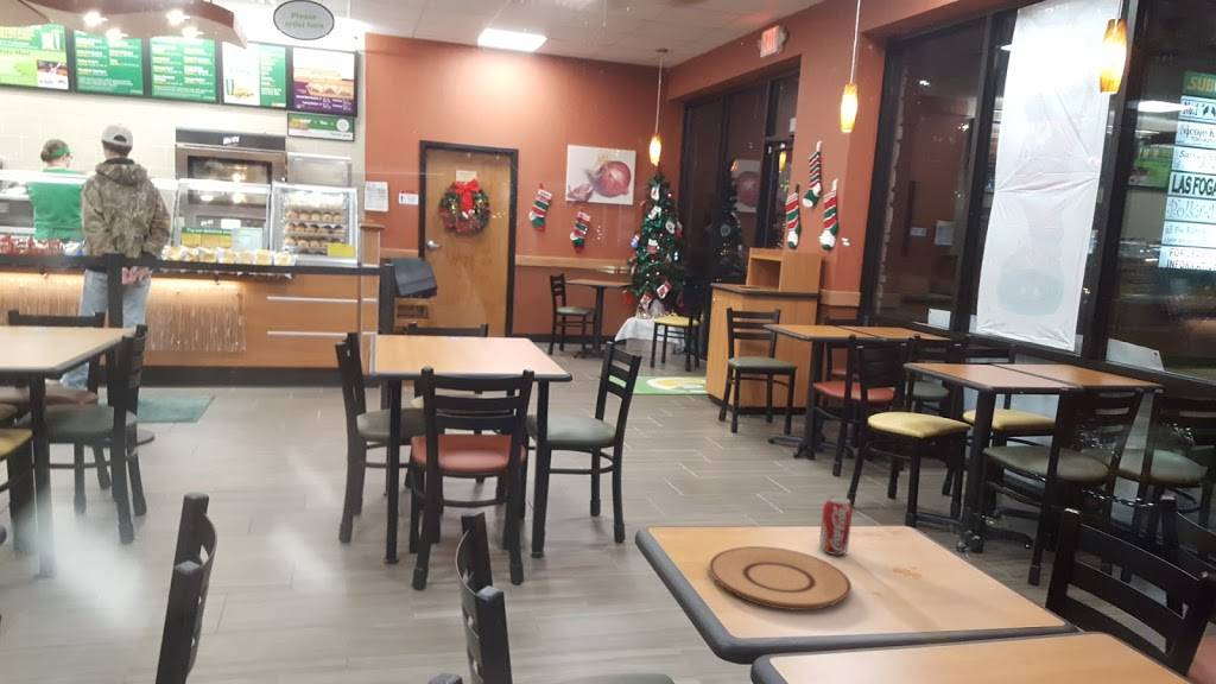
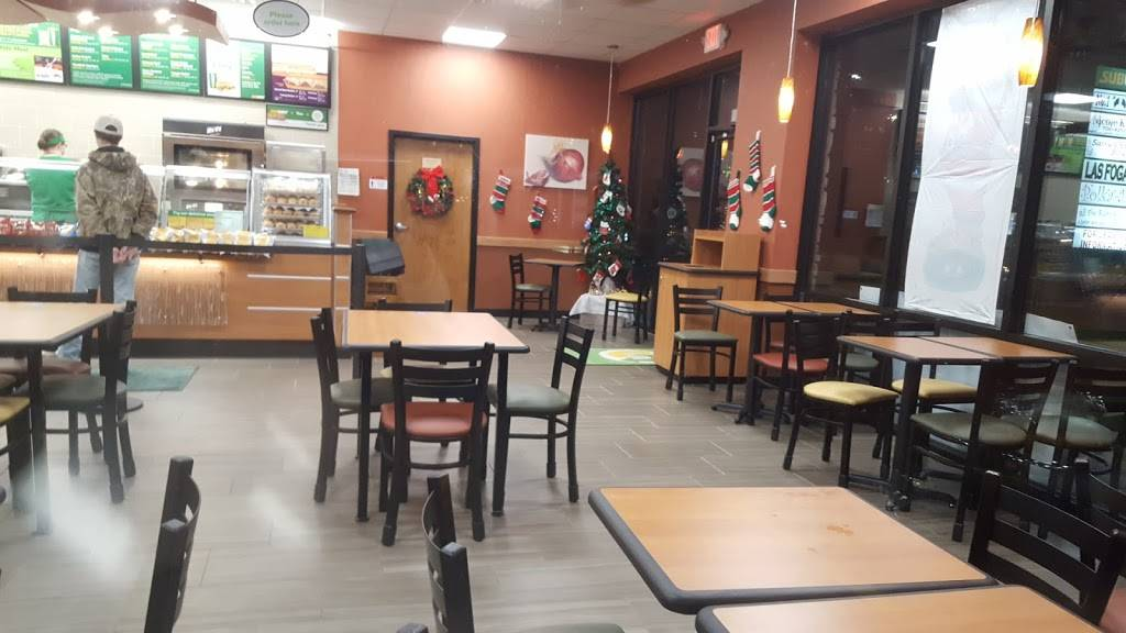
- beverage can (835, 525)
- plate (778, 577)
